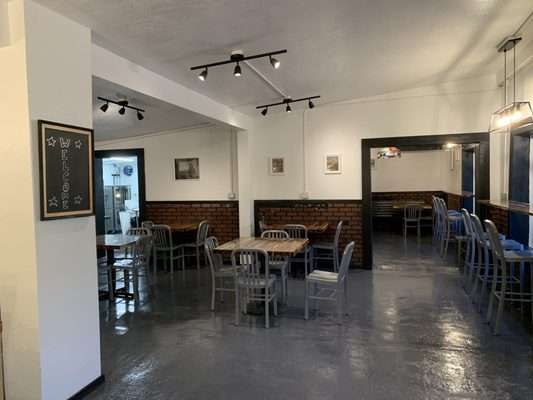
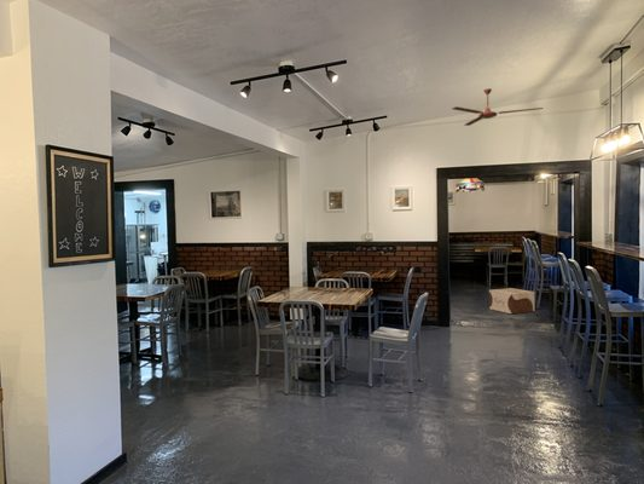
+ ceiling fan (500, 111)
+ cardboard box (511, 300)
